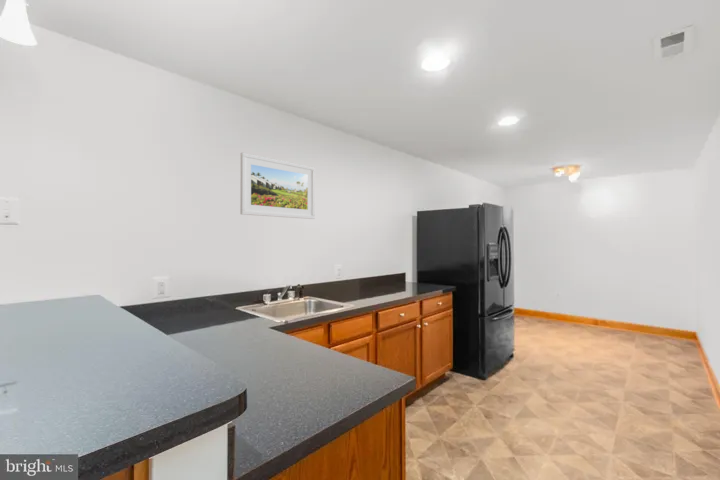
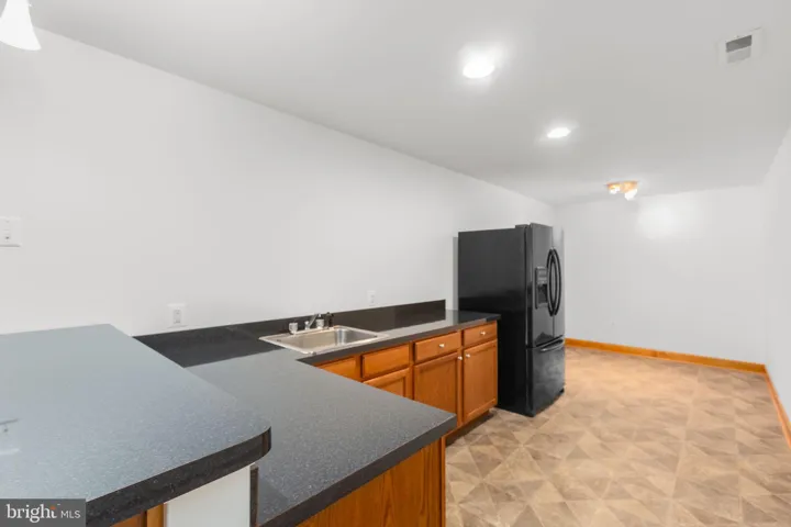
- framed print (280, 188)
